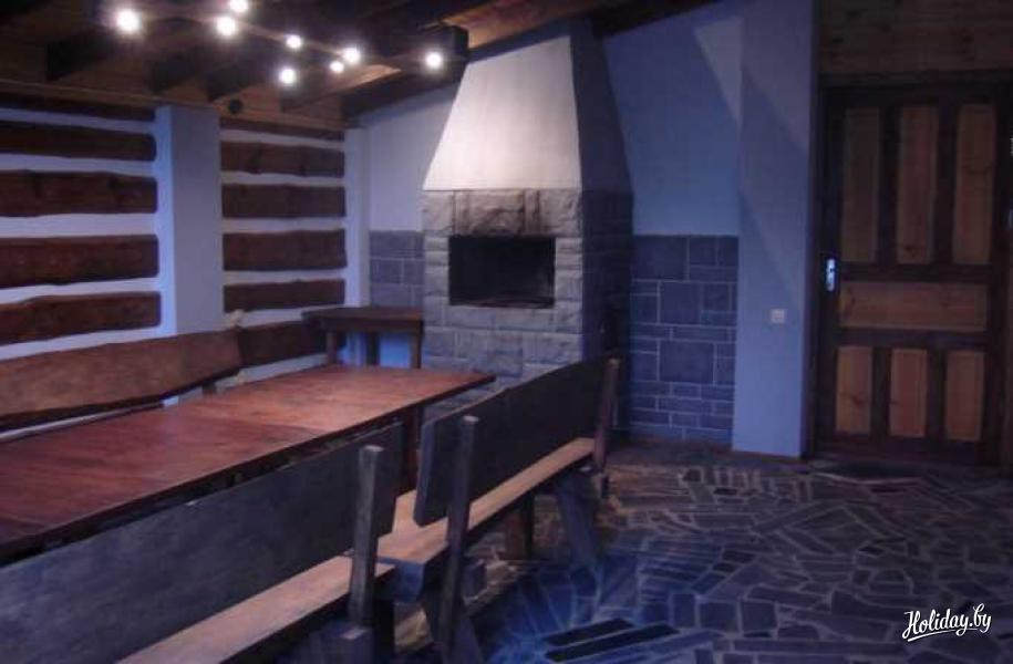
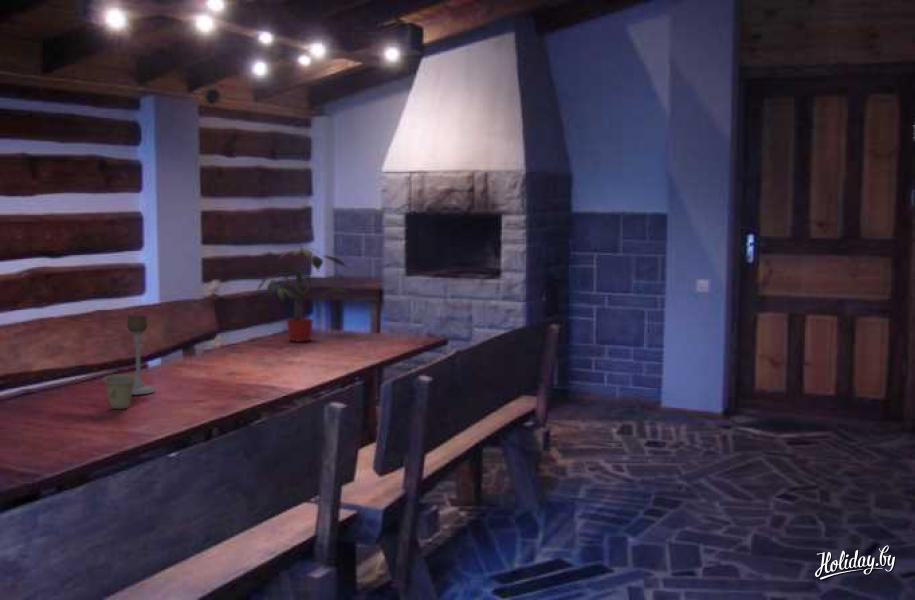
+ candle holder (137, 354)
+ cup (120, 392)
+ potted plant (305, 293)
